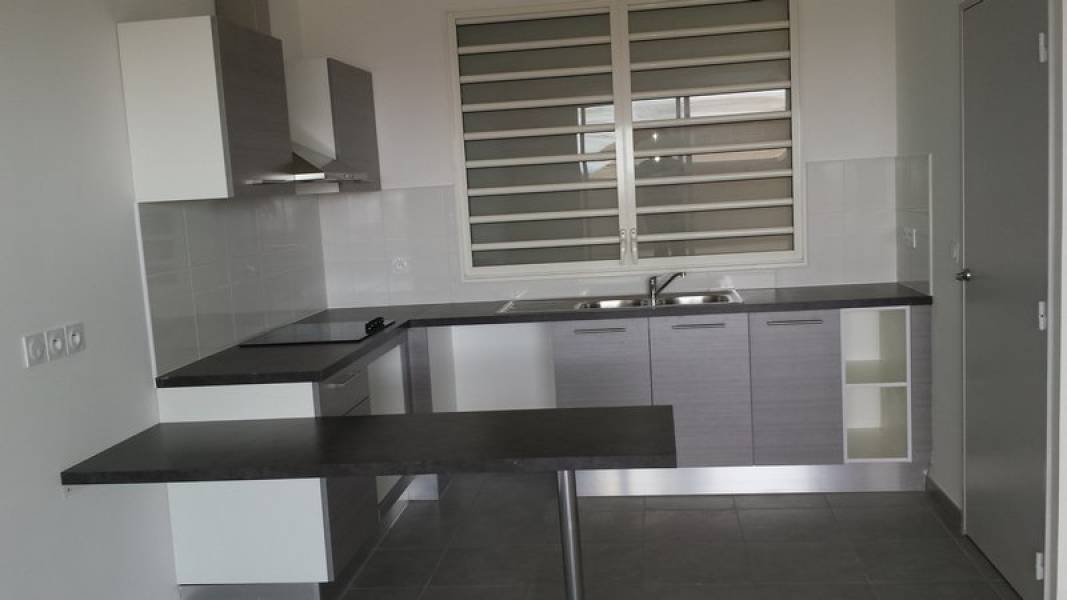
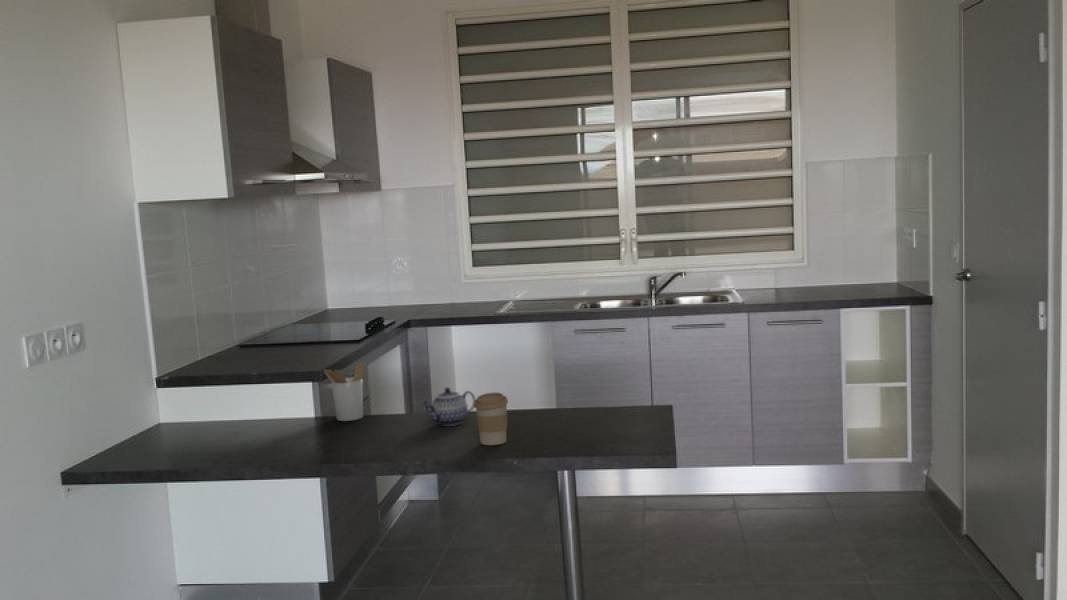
+ teapot (449, 405)
+ coffee cup (491, 418)
+ utensil holder (343, 391)
